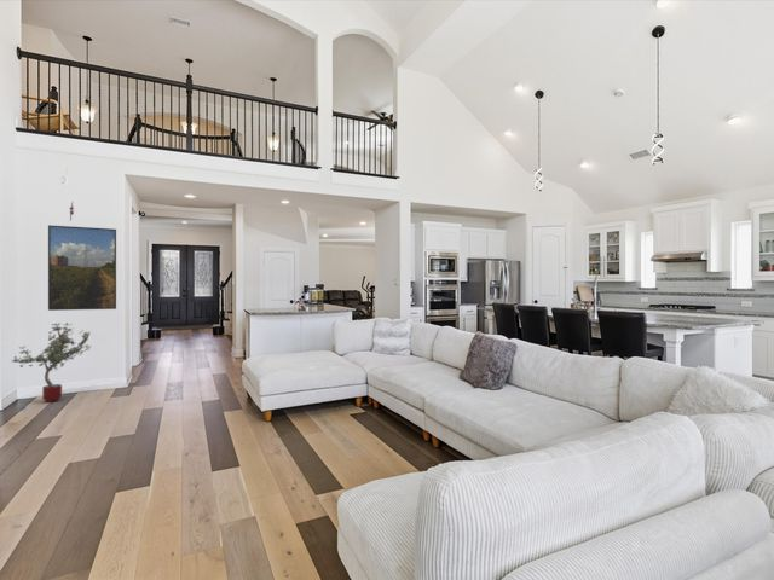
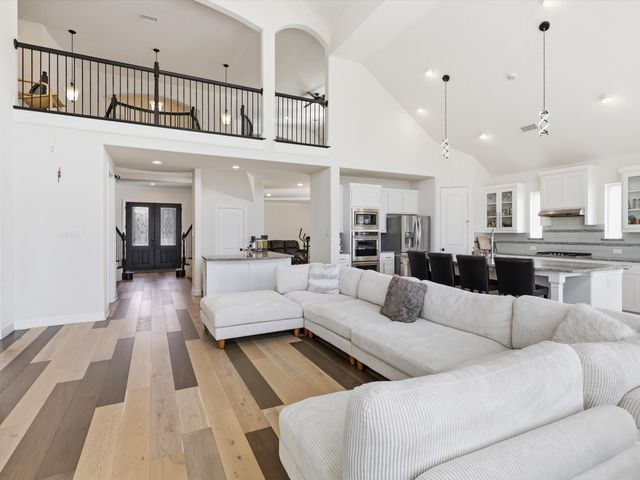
- potted tree (53, 360)
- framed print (82, 268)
